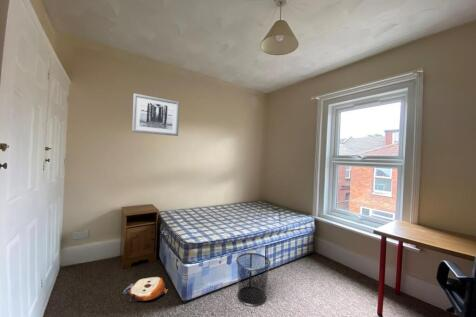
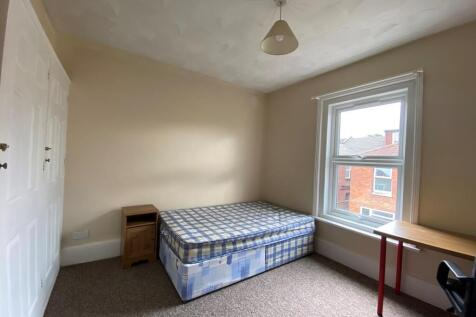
- wall art (157, 116)
- waste bin (252, 277)
- plush toy (145, 286)
